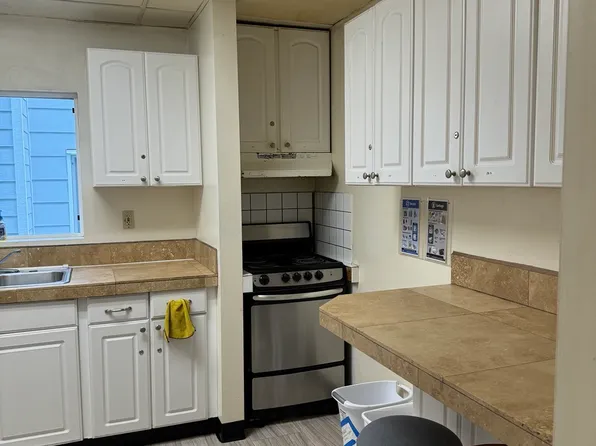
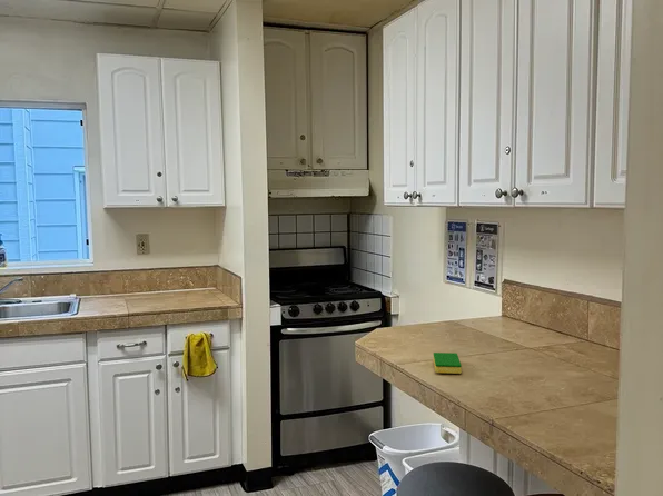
+ dish sponge (446, 363)
